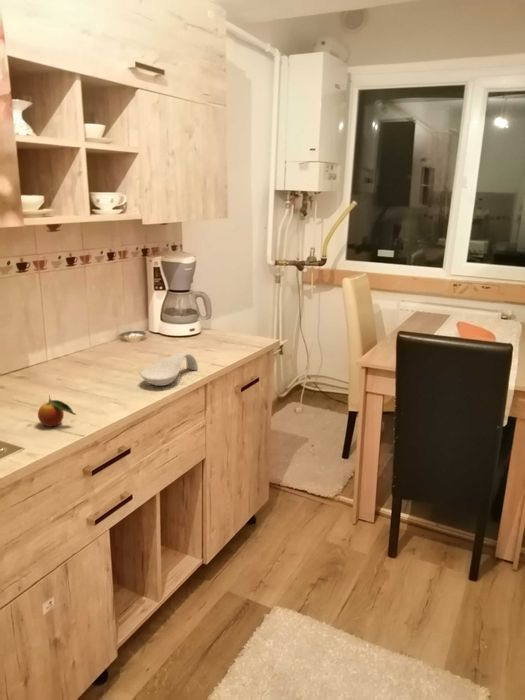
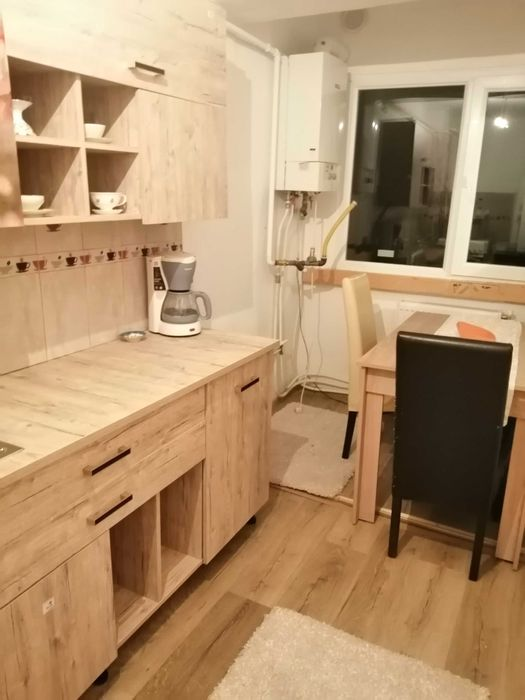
- fruit (57, 410)
- spoon rest (171, 367)
